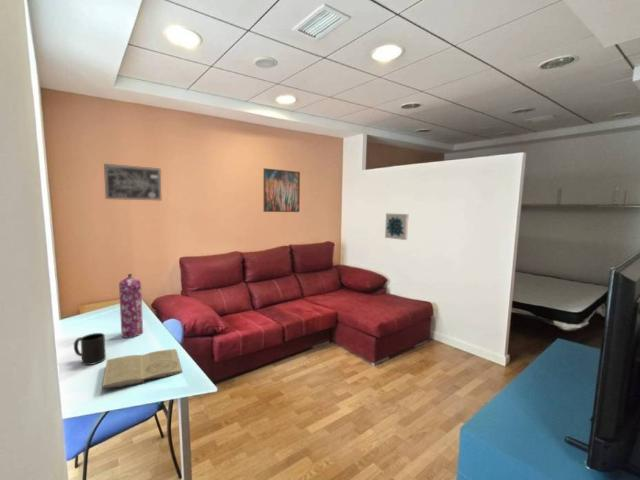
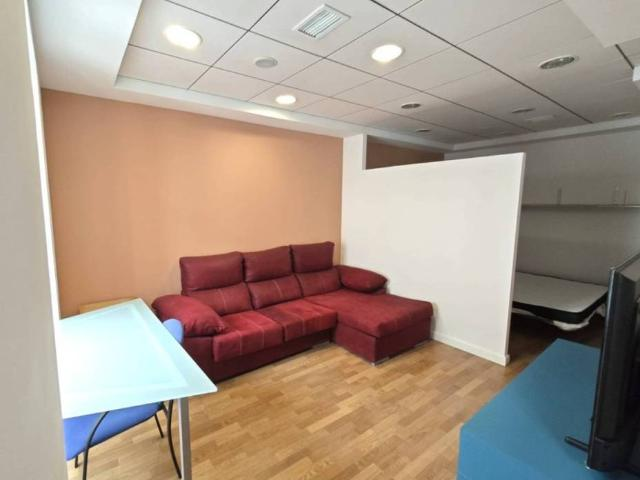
- mug (89, 348)
- book (144, 366)
- gas cylinder (131, 304)
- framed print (282, 191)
- wall art (134, 183)
- wall art (396, 226)
